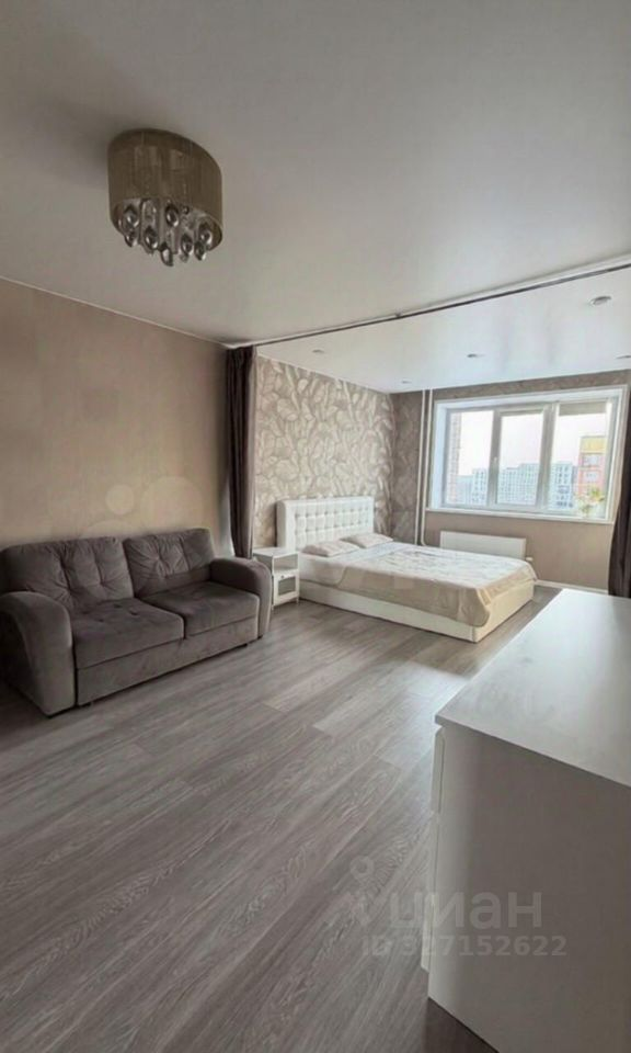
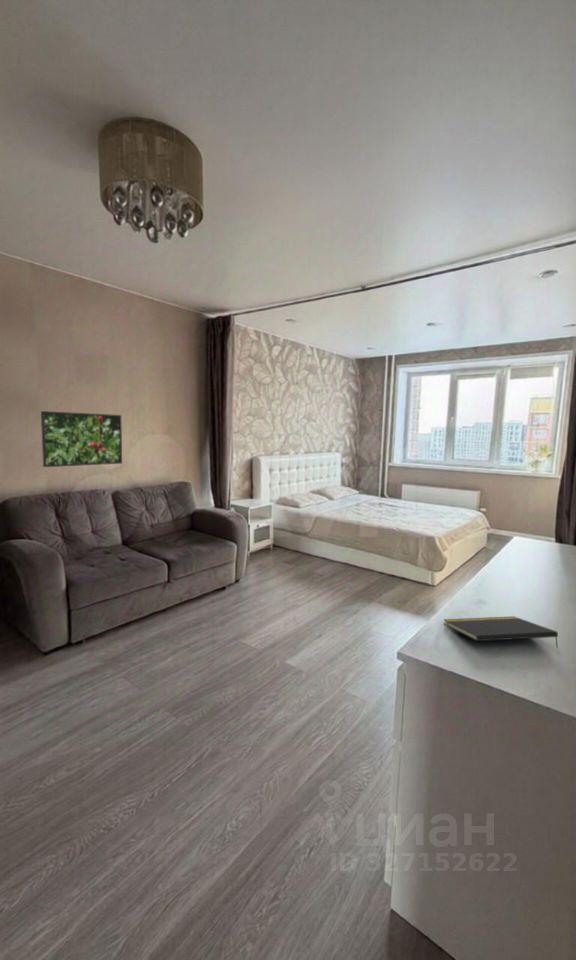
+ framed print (84, 439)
+ notepad (497, 627)
